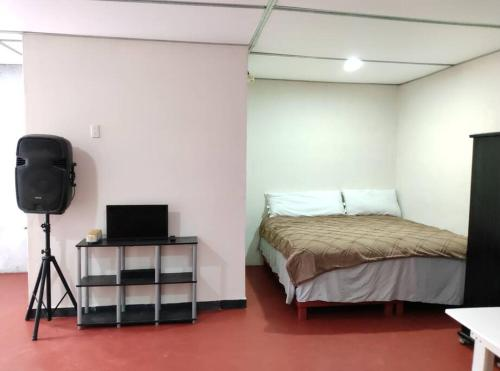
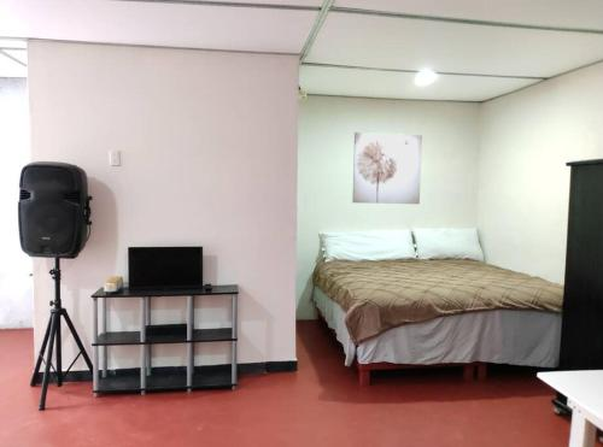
+ wall art (387, 169)
